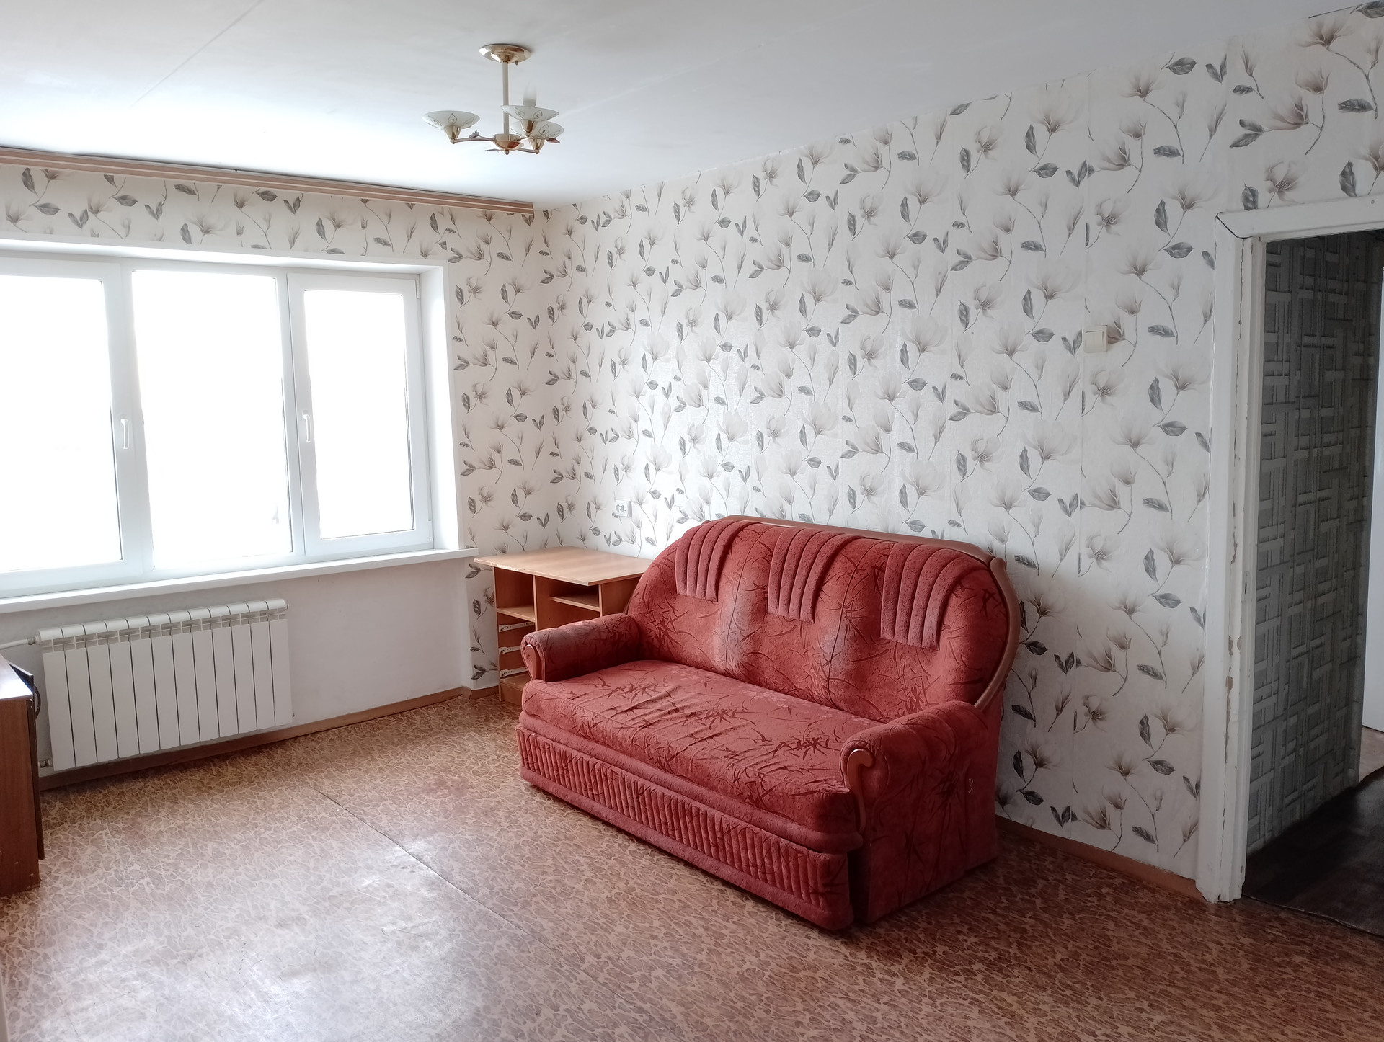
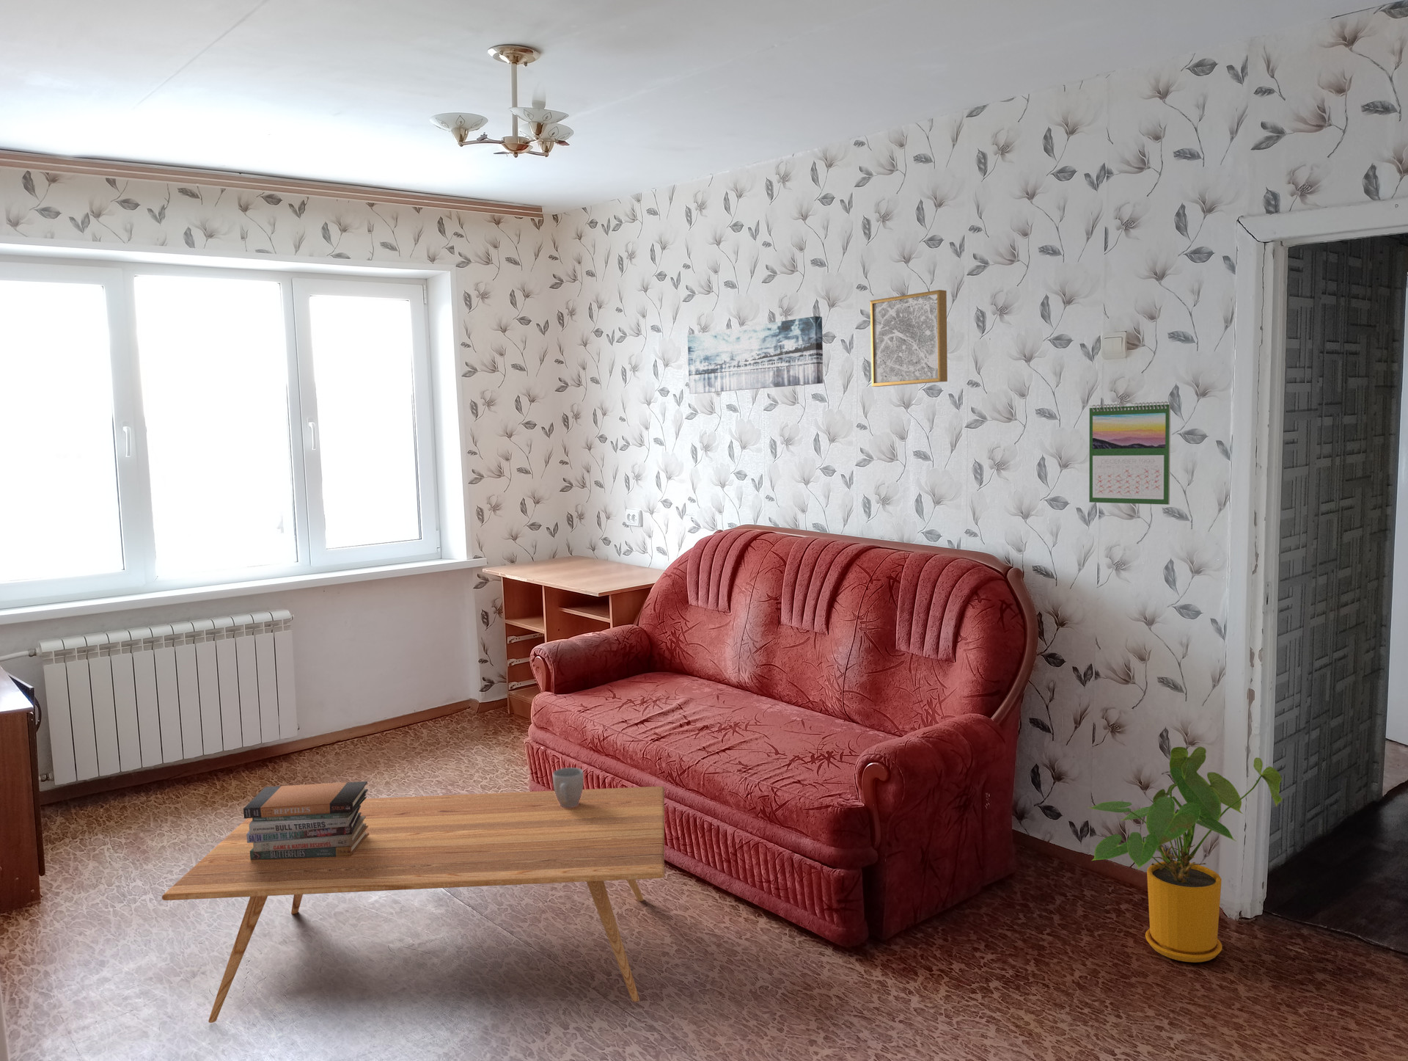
+ coffee table (446, 887)
+ house plant (1181, 853)
+ book stack (307, 819)
+ wall art (907, 340)
+ mug (567, 789)
+ wall art (751, 358)
+ calendar (1128, 452)
